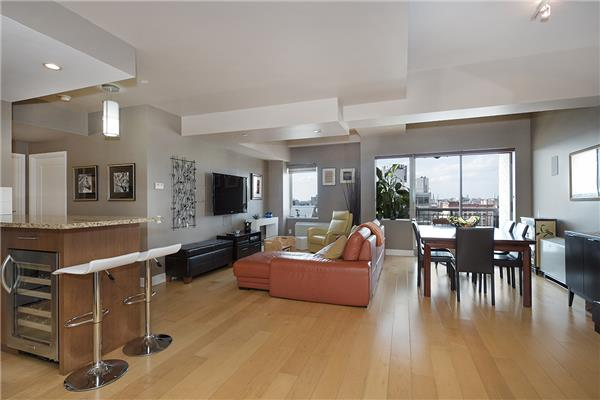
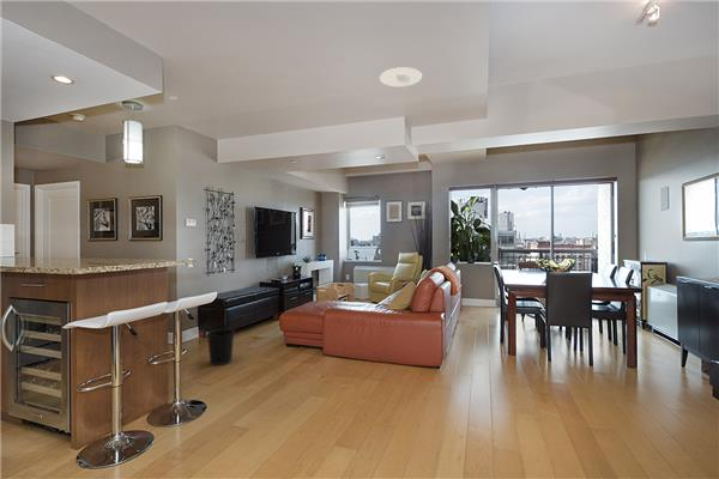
+ wastebasket (220, 346)
+ recessed light (400, 74)
